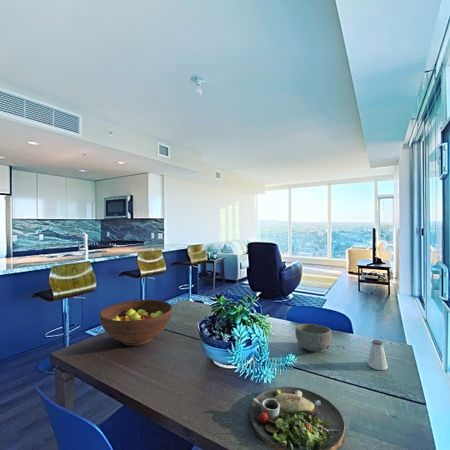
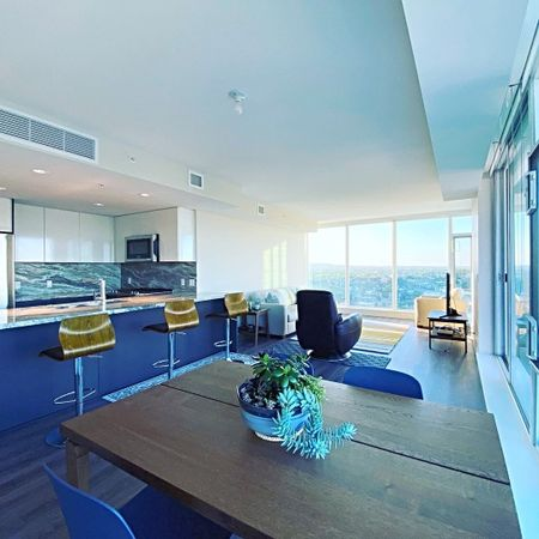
- dinner plate (295, 409)
- fruit bowl (137, 324)
- saltshaker (377, 353)
- bowl (312, 337)
